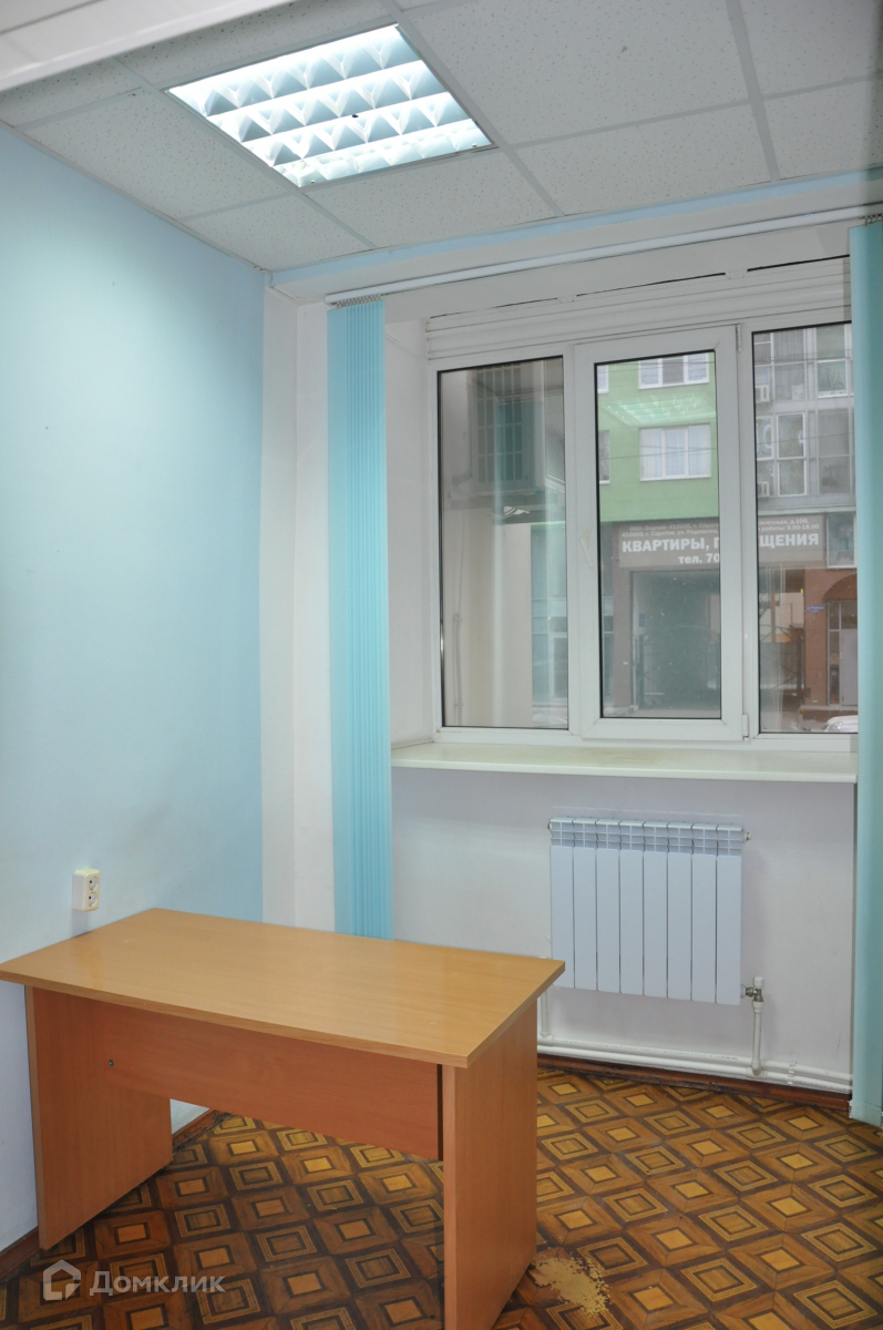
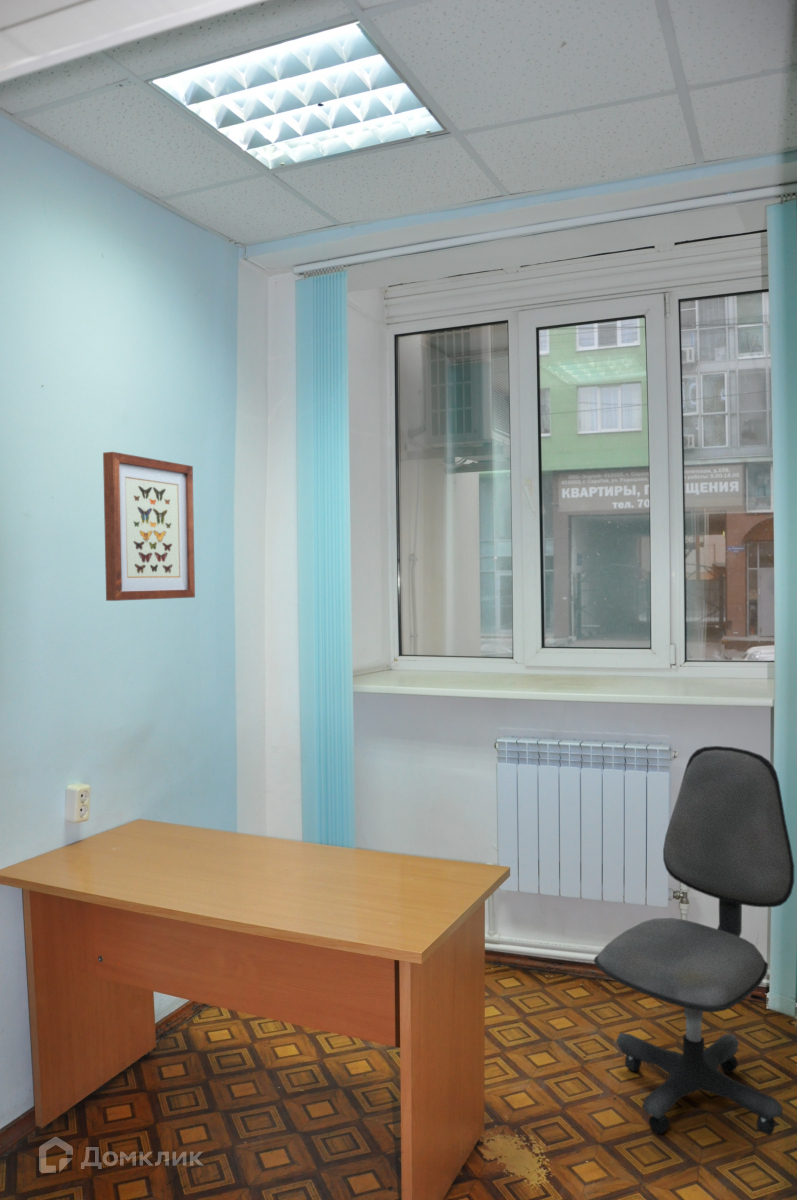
+ wall art (151, 529)
+ office chair (692, 930)
